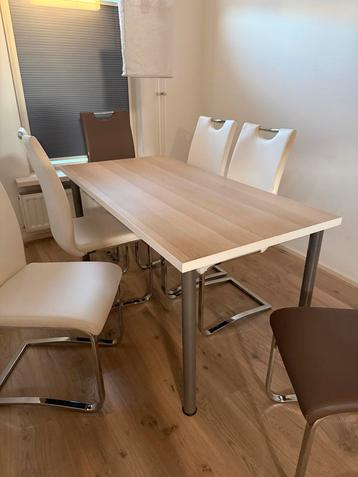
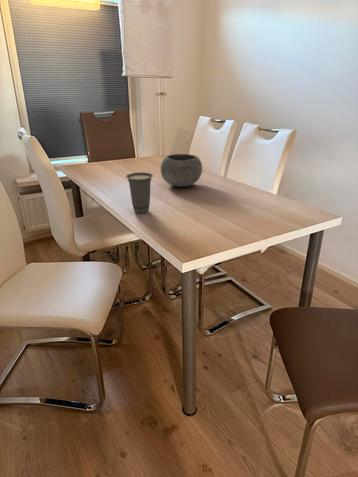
+ bowl (181, 171)
+ cup (140, 193)
